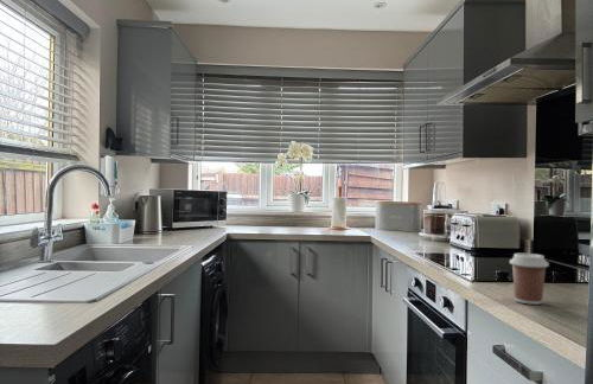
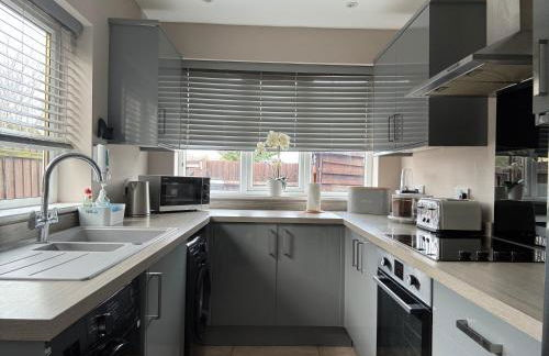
- coffee cup (528, 277)
